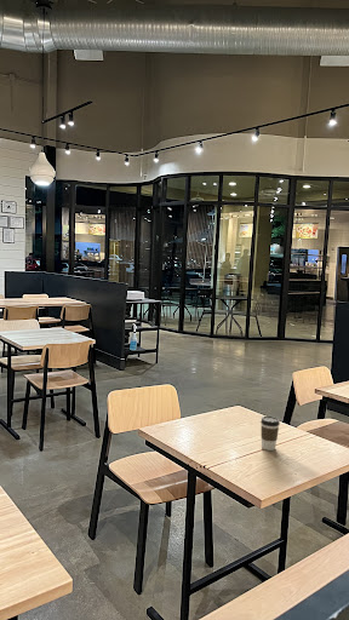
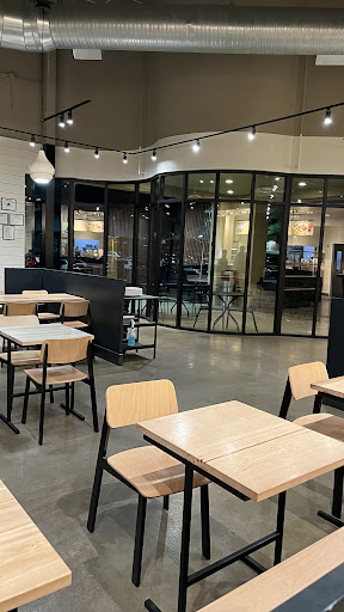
- coffee cup (269, 432)
